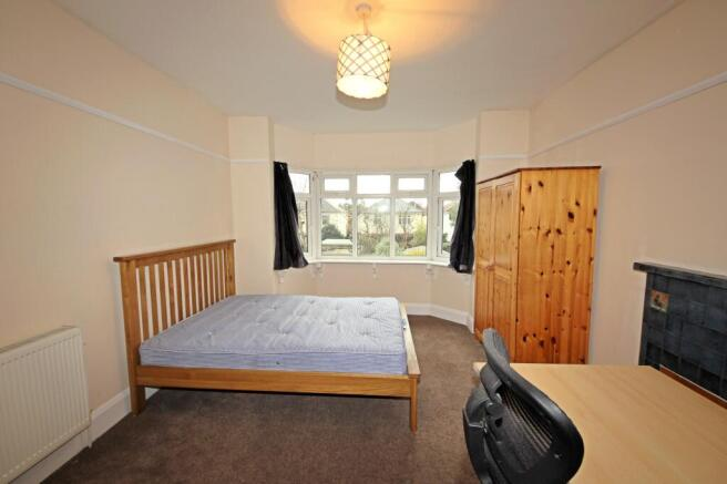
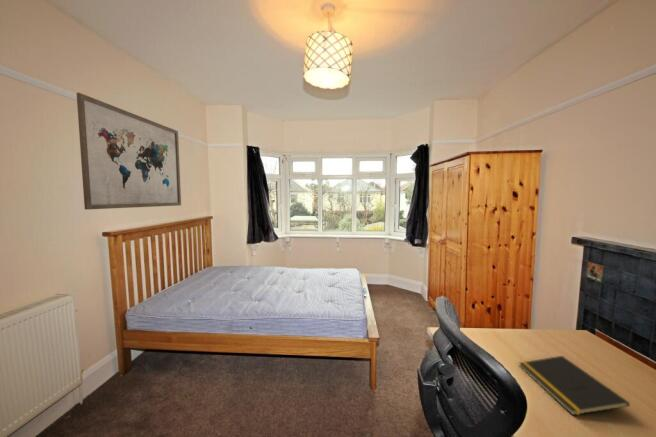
+ notepad (567, 381)
+ wall art (141, 162)
